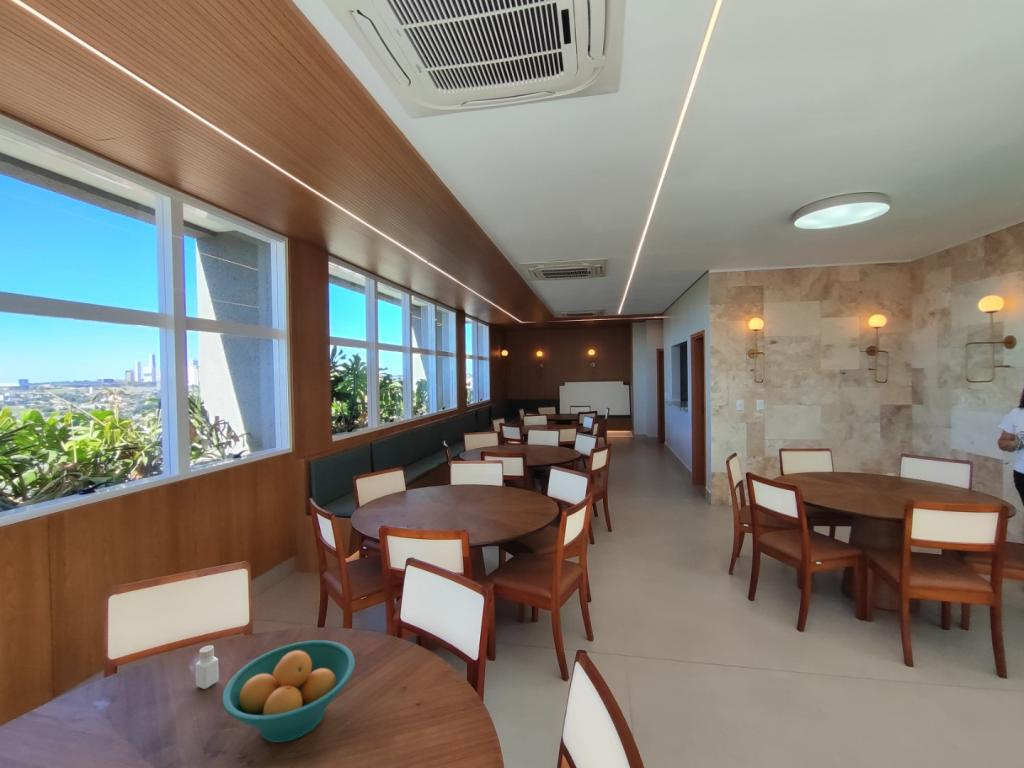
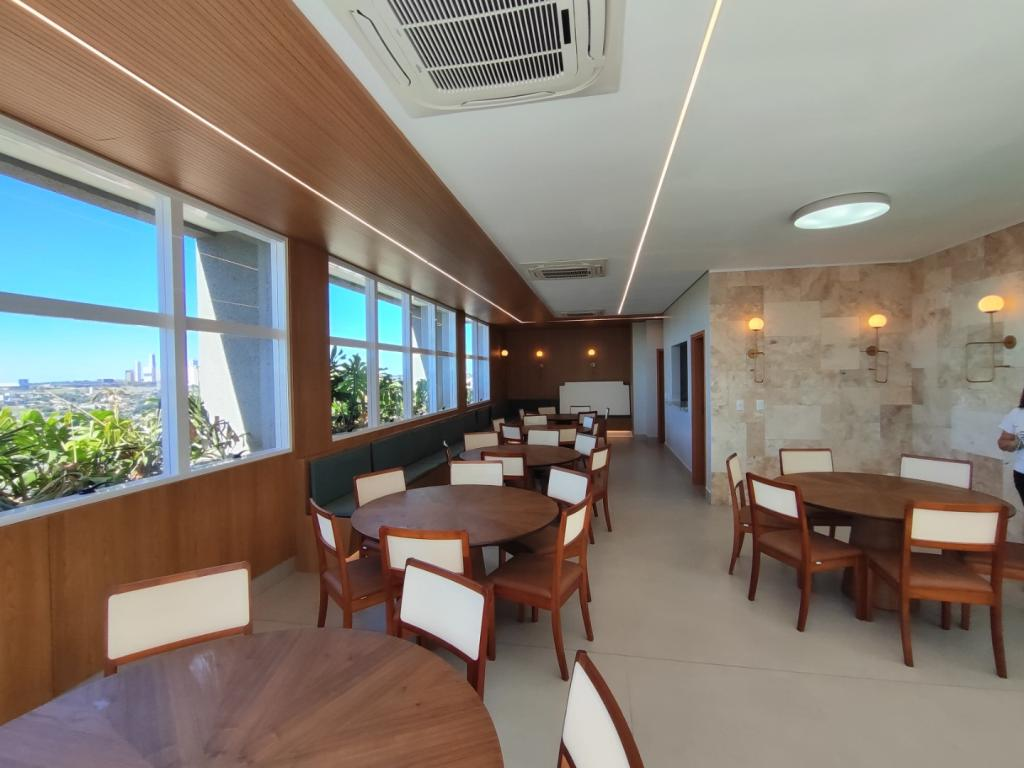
- pepper shaker (207, 666)
- fruit bowl (292, 687)
